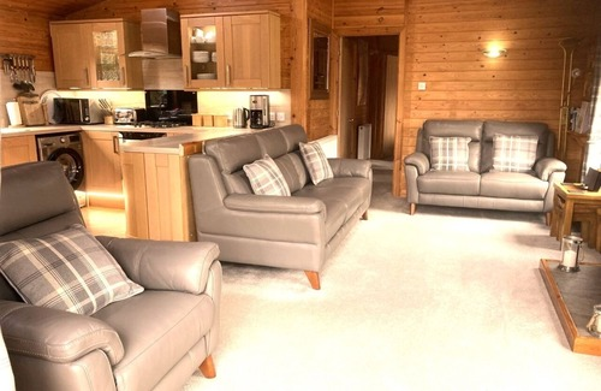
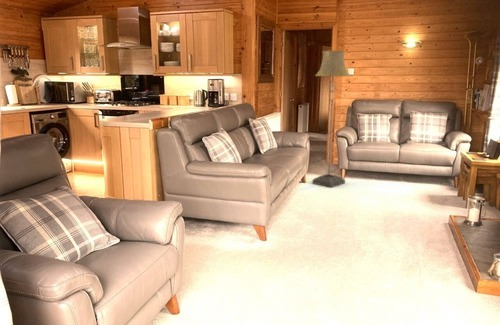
+ floor lamp (331, 119)
